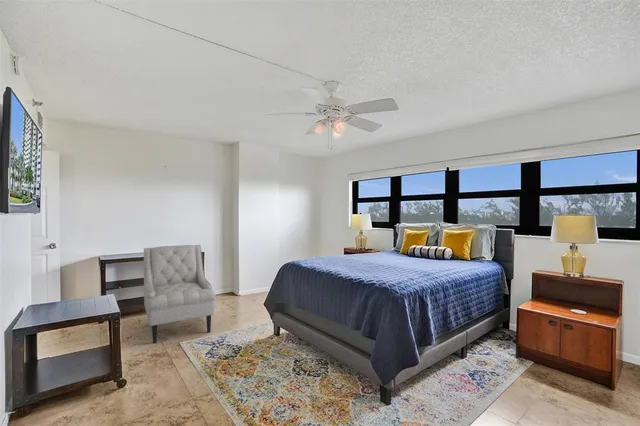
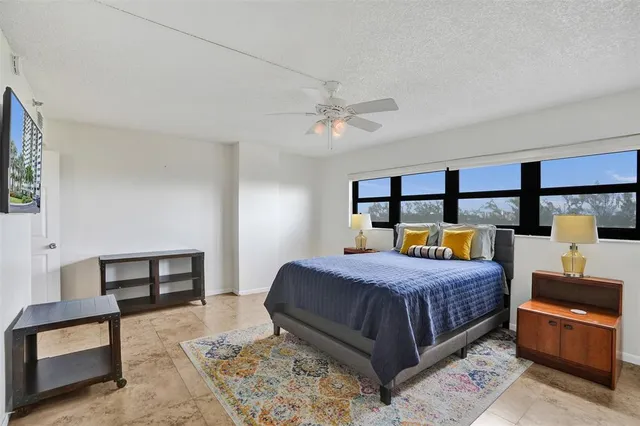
- chair (178, 288)
